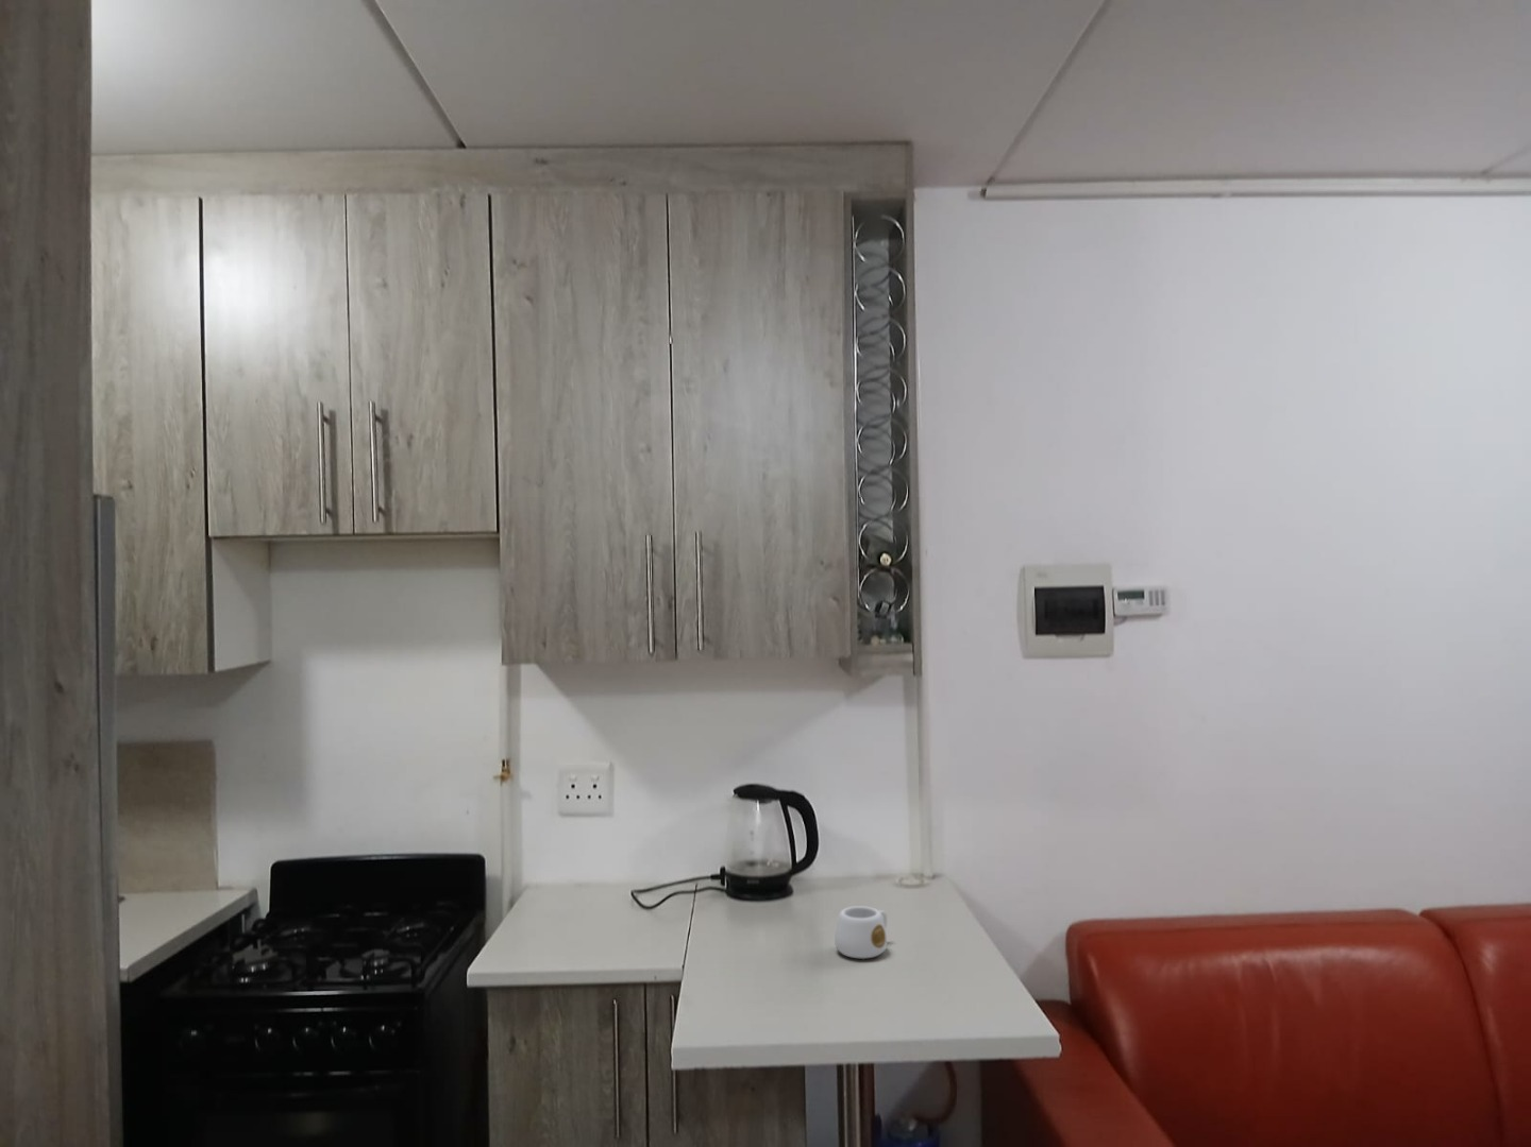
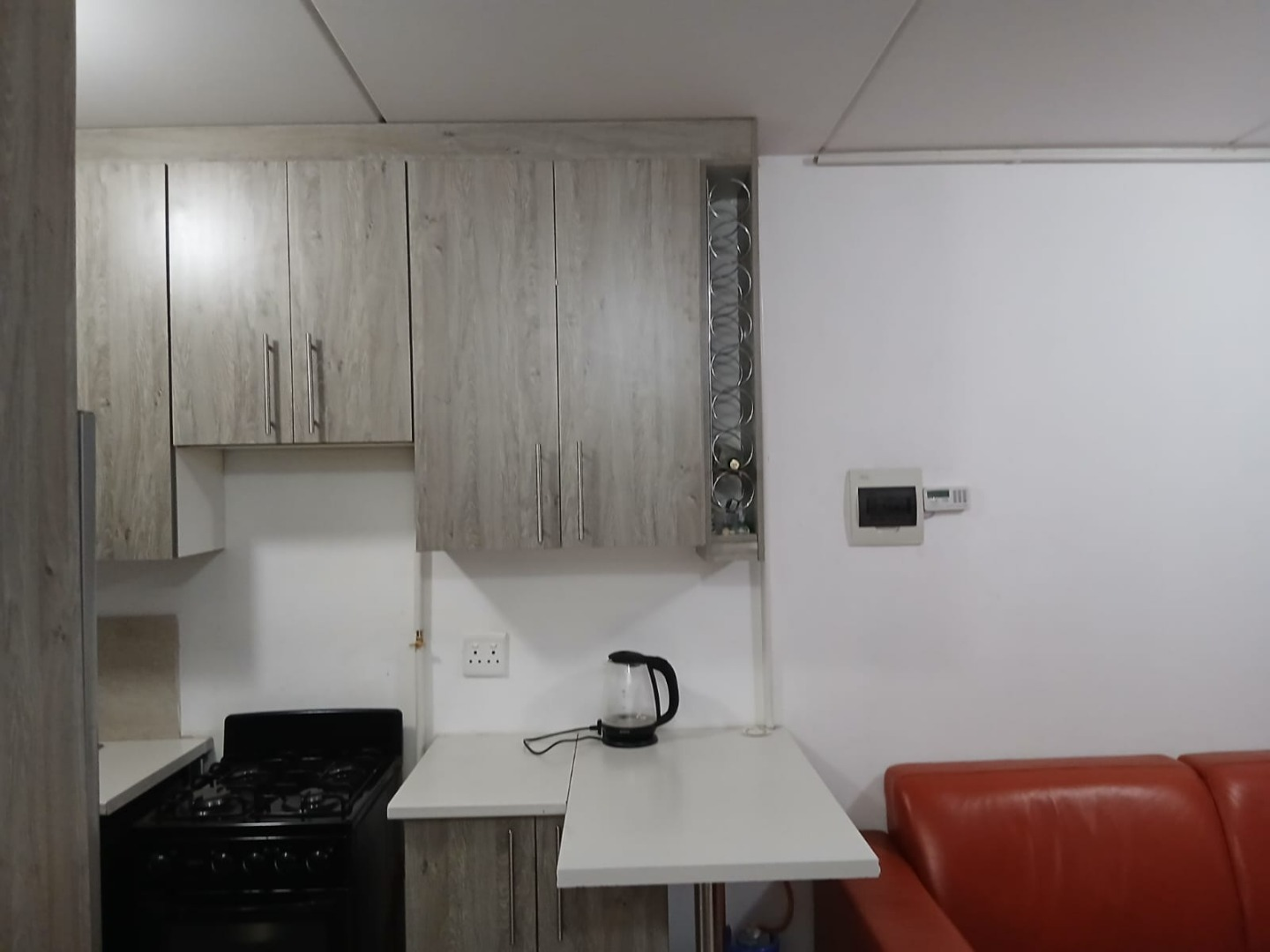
- mug (866, 929)
